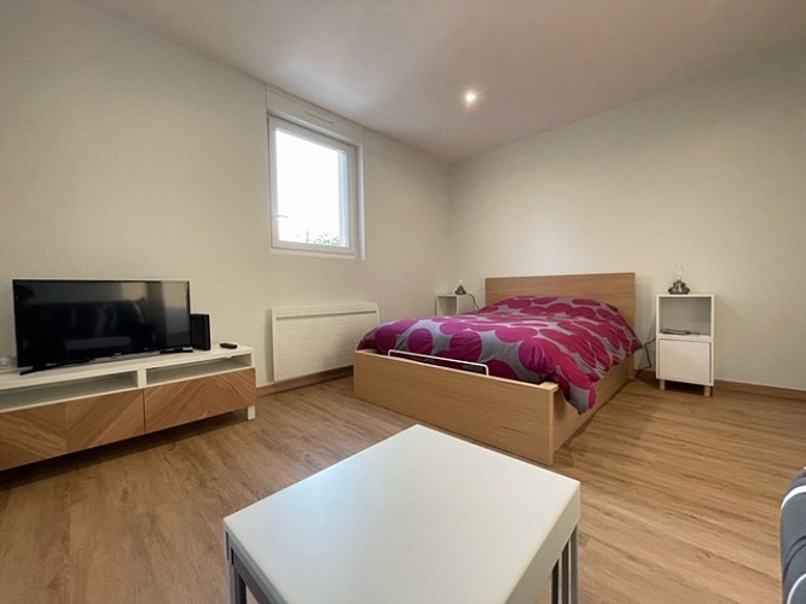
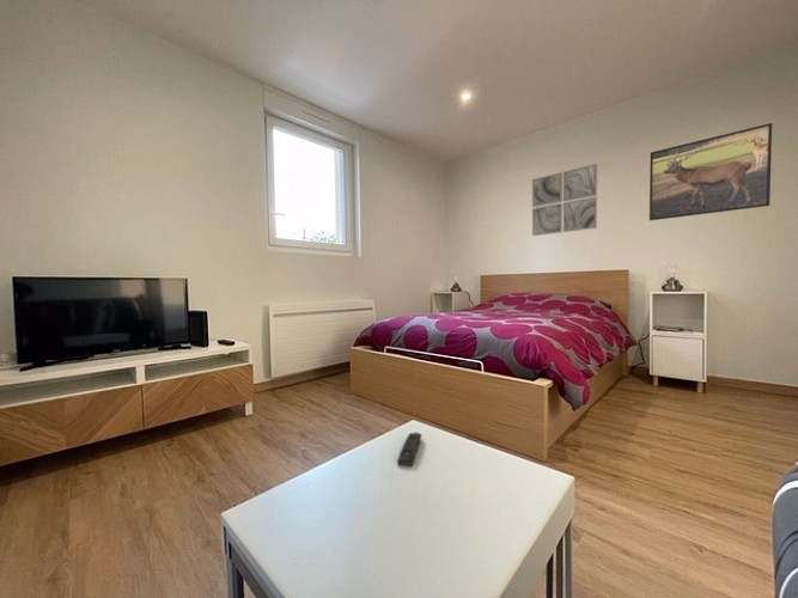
+ wall art (561, 201)
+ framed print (703, 176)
+ remote control (410, 445)
